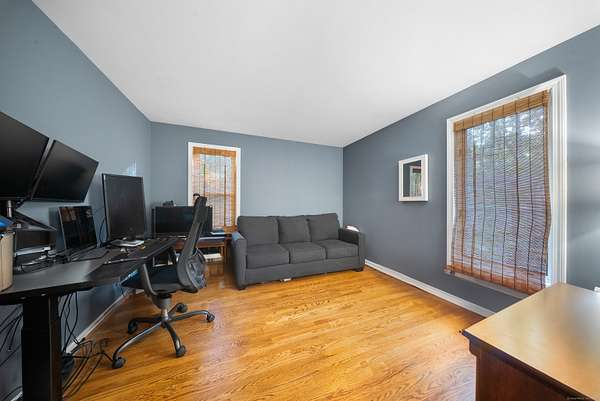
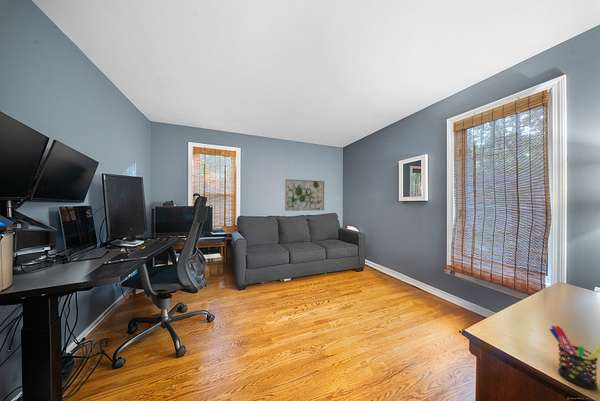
+ pen holder (575, 355)
+ wall art (305, 195)
